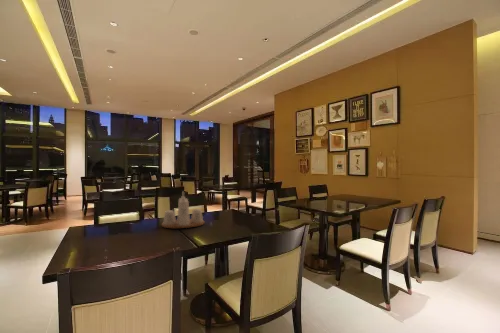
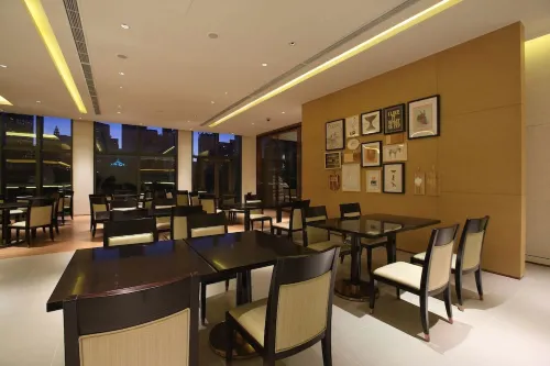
- condiment set (183, 208)
